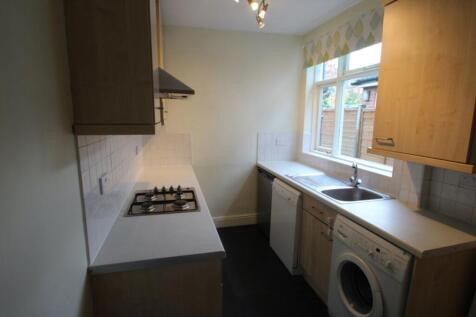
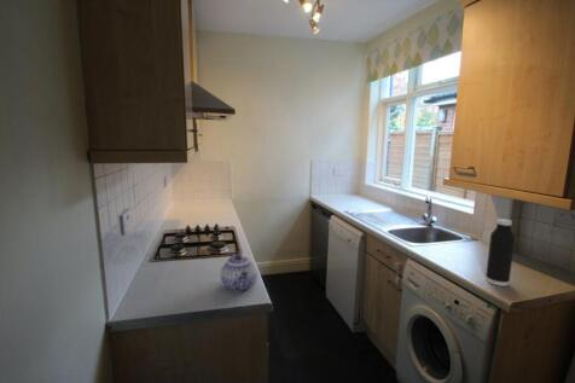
+ water bottle (500, 251)
+ teapot (238, 269)
